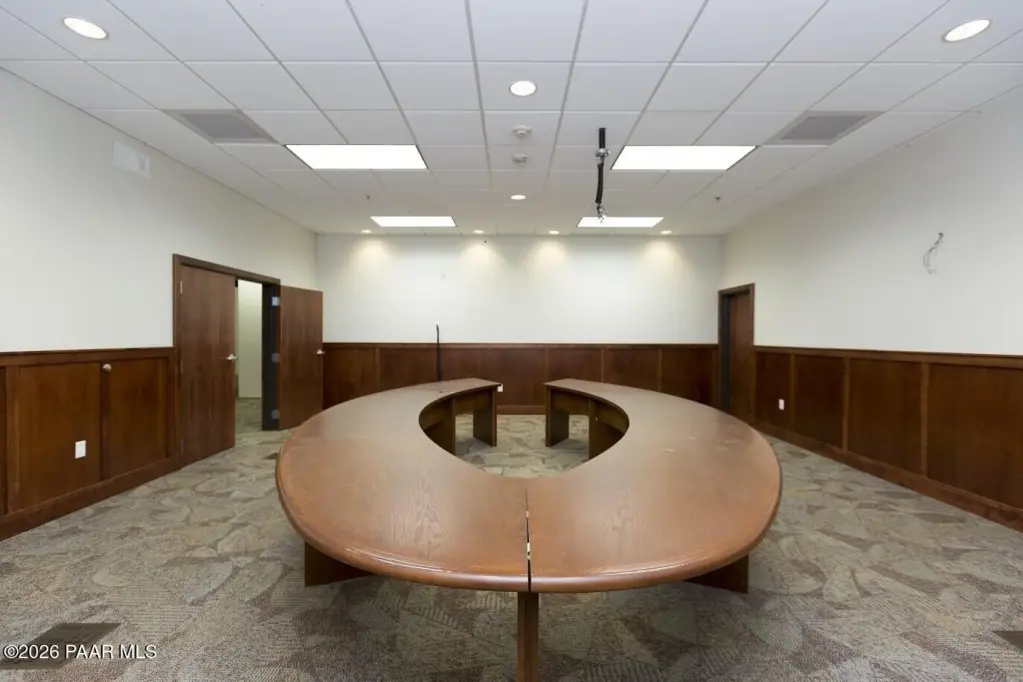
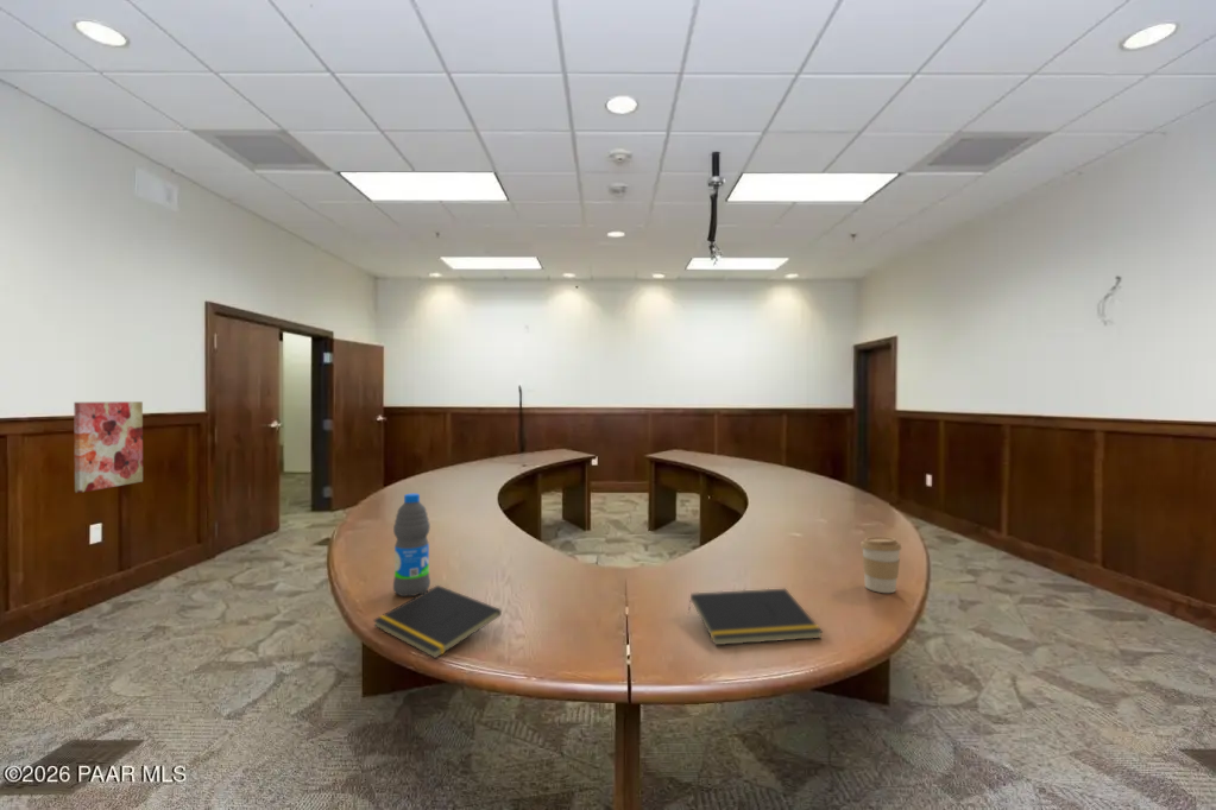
+ notepad (436, 618)
+ notepad (752, 614)
+ coffee cup (880, 562)
+ water bottle (411, 543)
+ wall art (111, 444)
